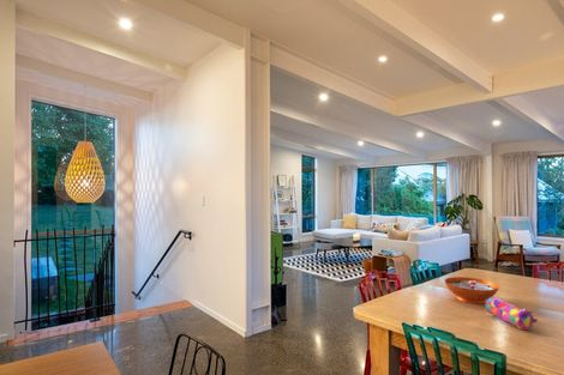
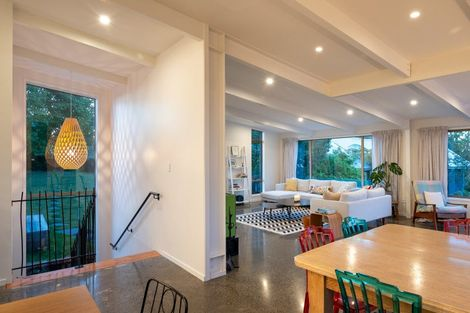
- decorative bowl (470, 290)
- pencil case (509, 312)
